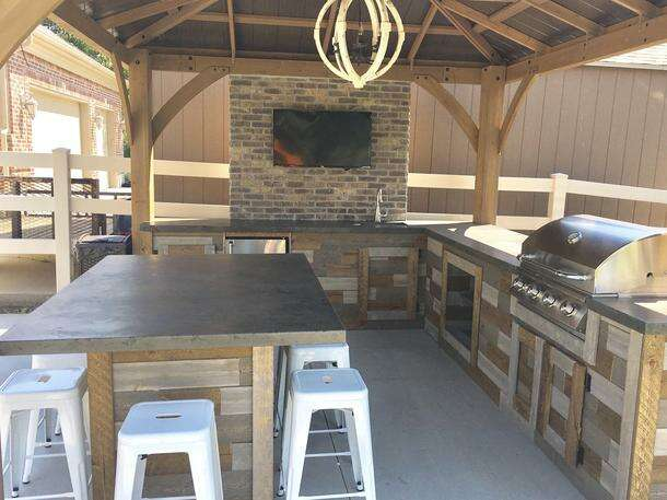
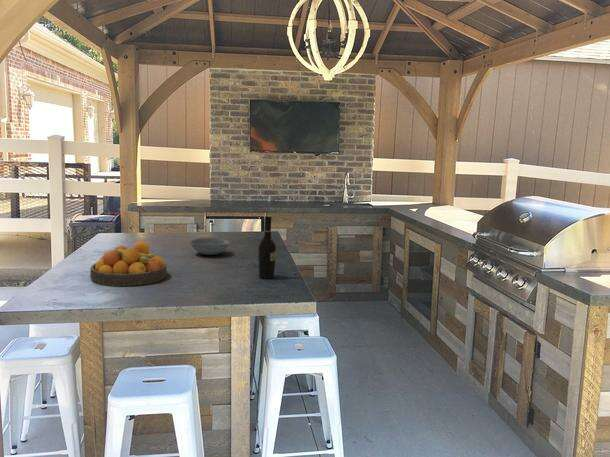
+ wine bottle (267, 247)
+ bowl (209, 247)
+ fruit bowl (129, 260)
